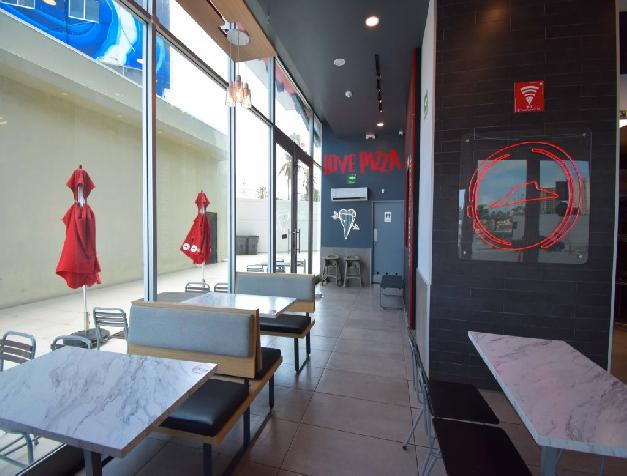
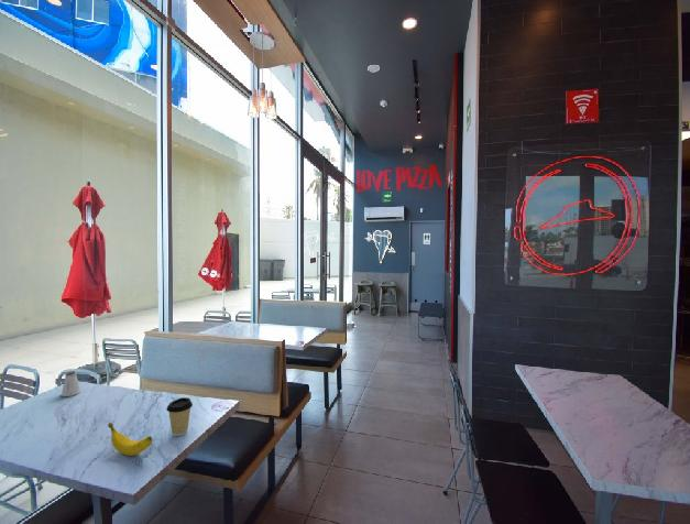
+ saltshaker (70, 382)
+ banana (130, 439)
+ coffee cup (179, 416)
